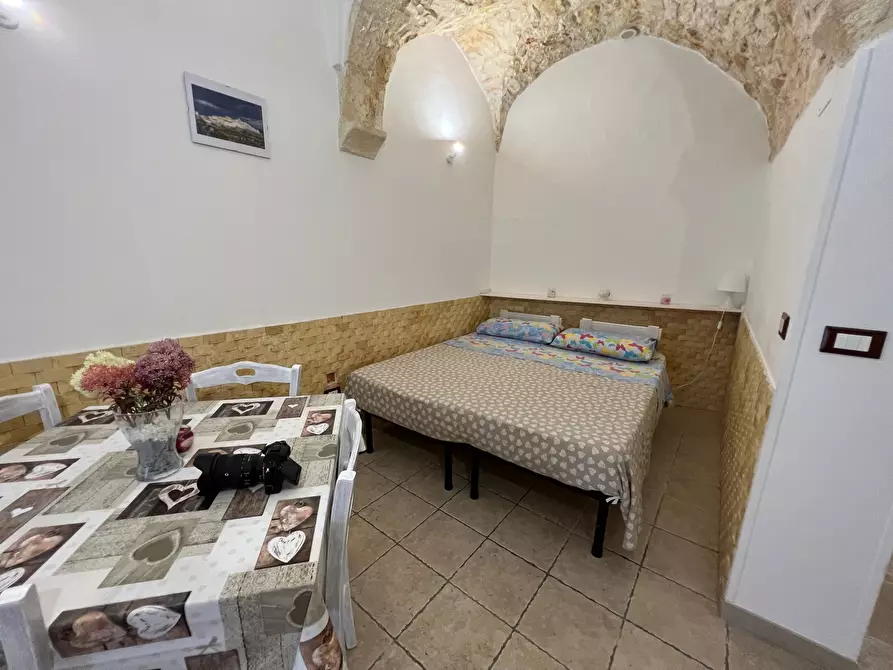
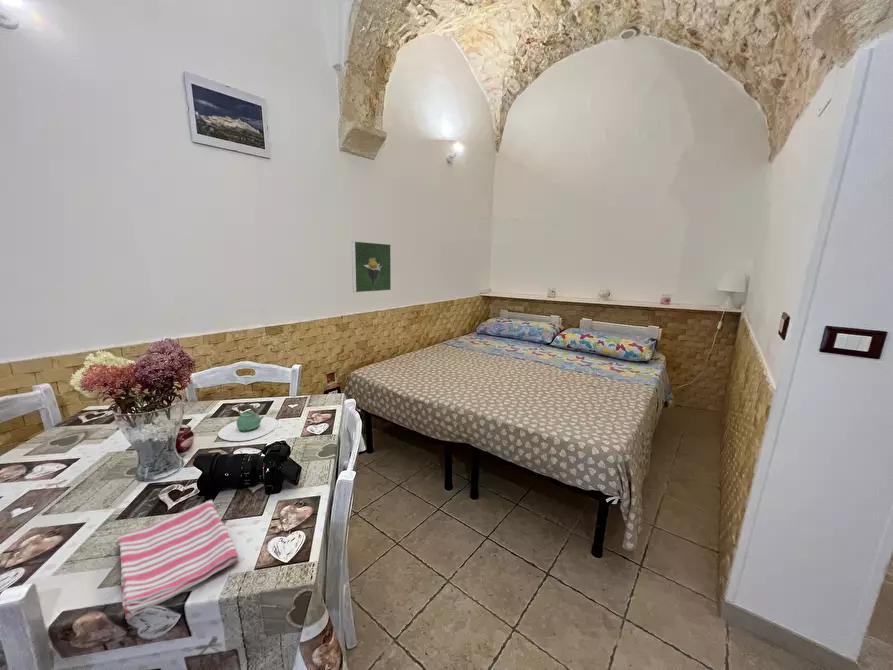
+ dish towel (176, 546)
+ teapot (248, 416)
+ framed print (372, 267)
